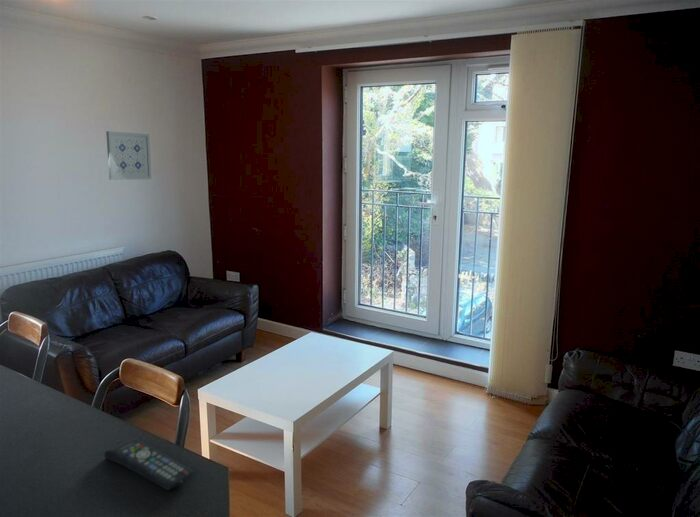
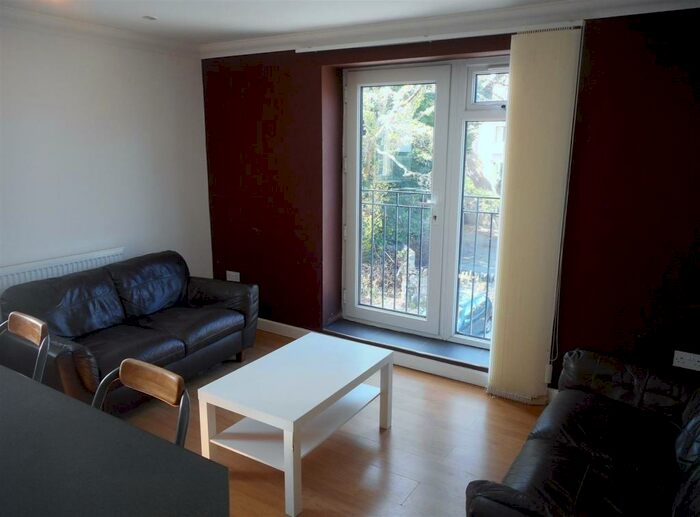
- wall art (129, 156)
- remote control (146, 462)
